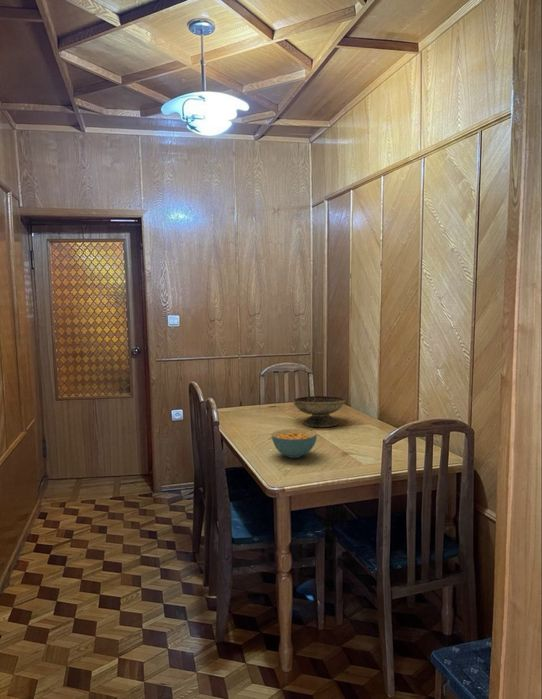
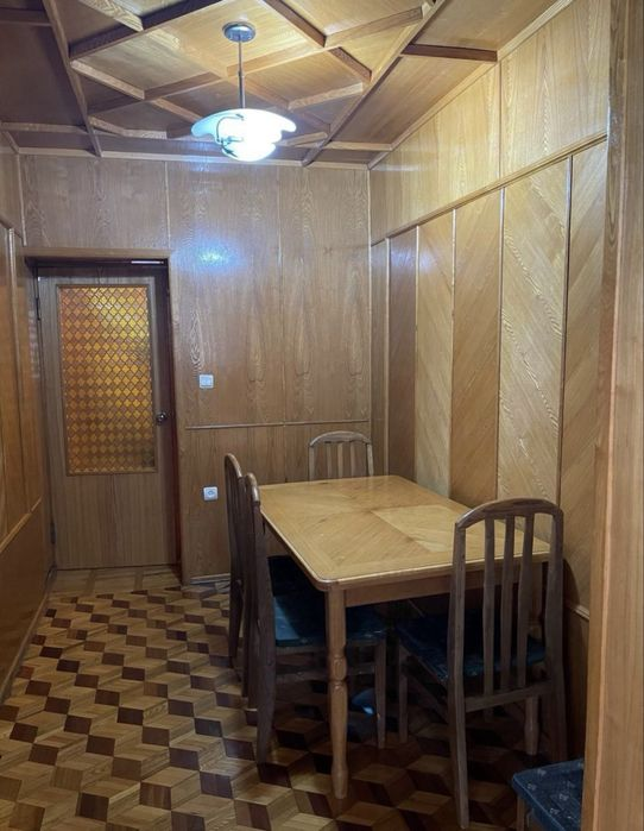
- decorative bowl (319, 410)
- cereal bowl (294, 445)
